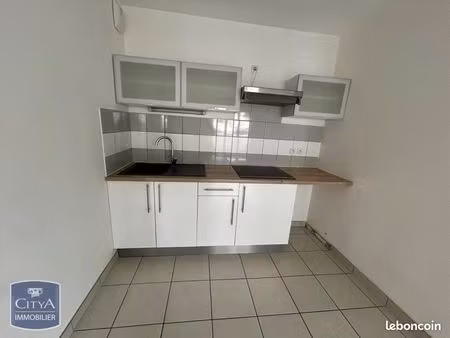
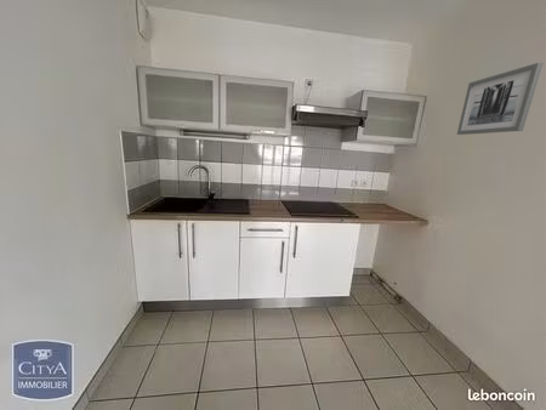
+ wall art (493, 104)
